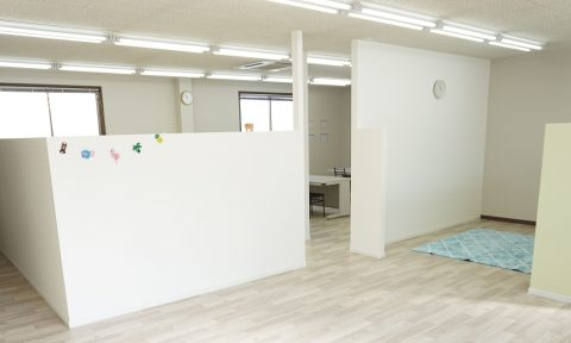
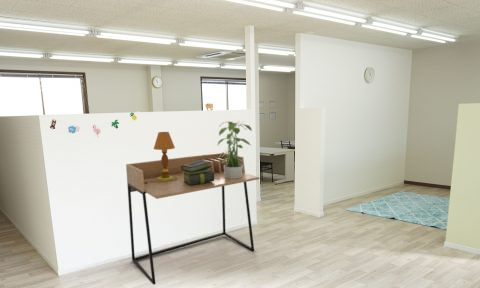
+ desk (189, 192)
+ potted plant (234, 148)
+ stack of books (197, 172)
+ table lamp (161, 158)
